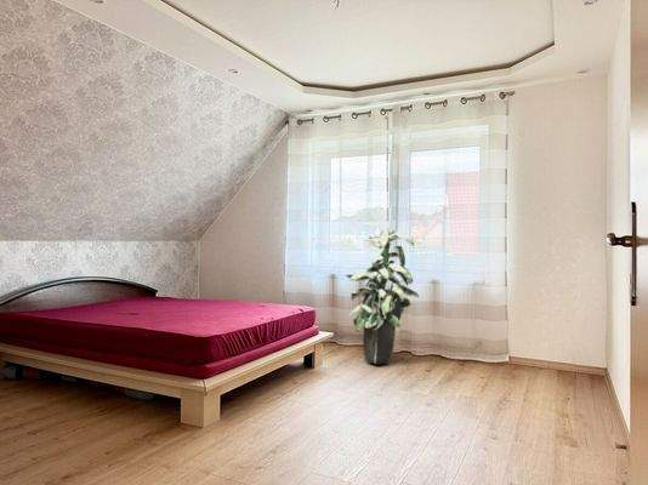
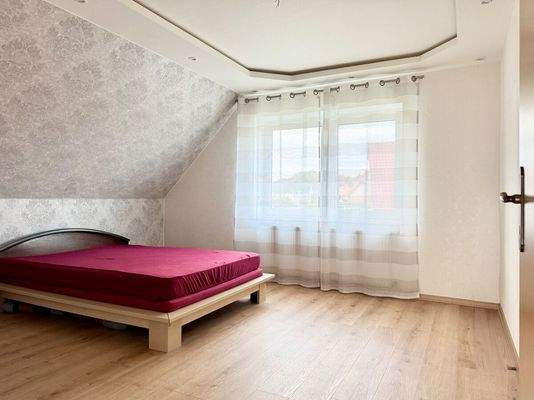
- indoor plant (379, 292)
